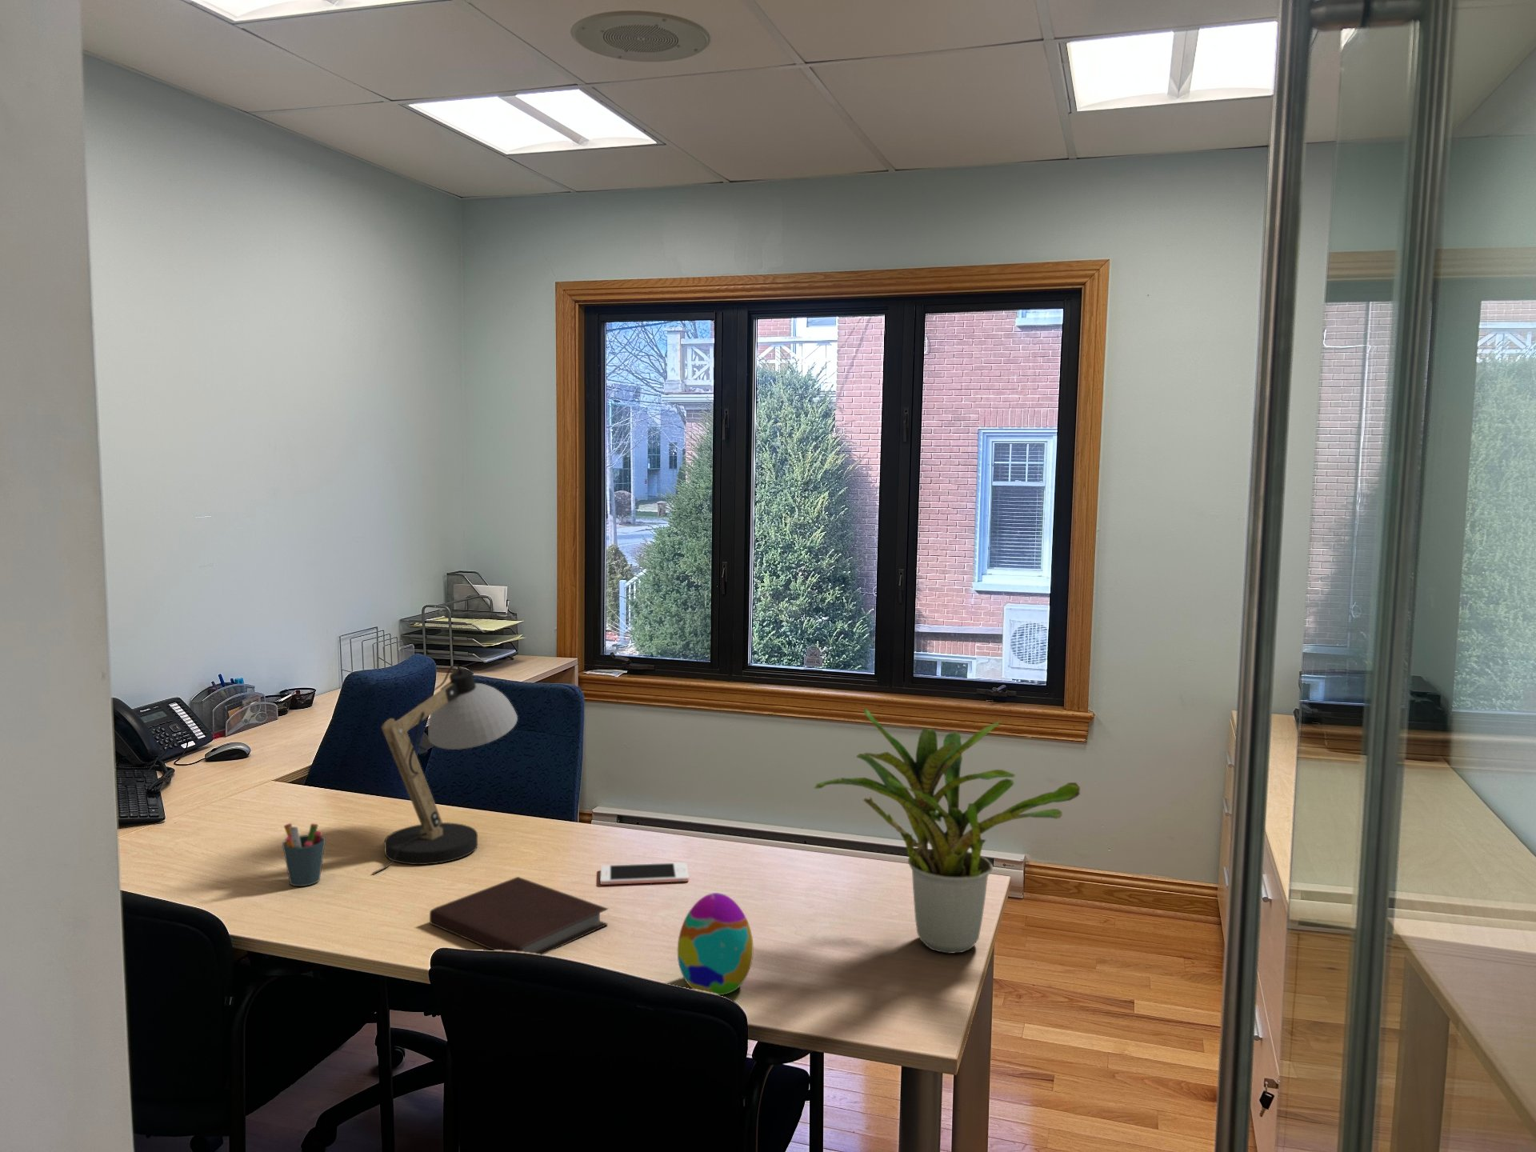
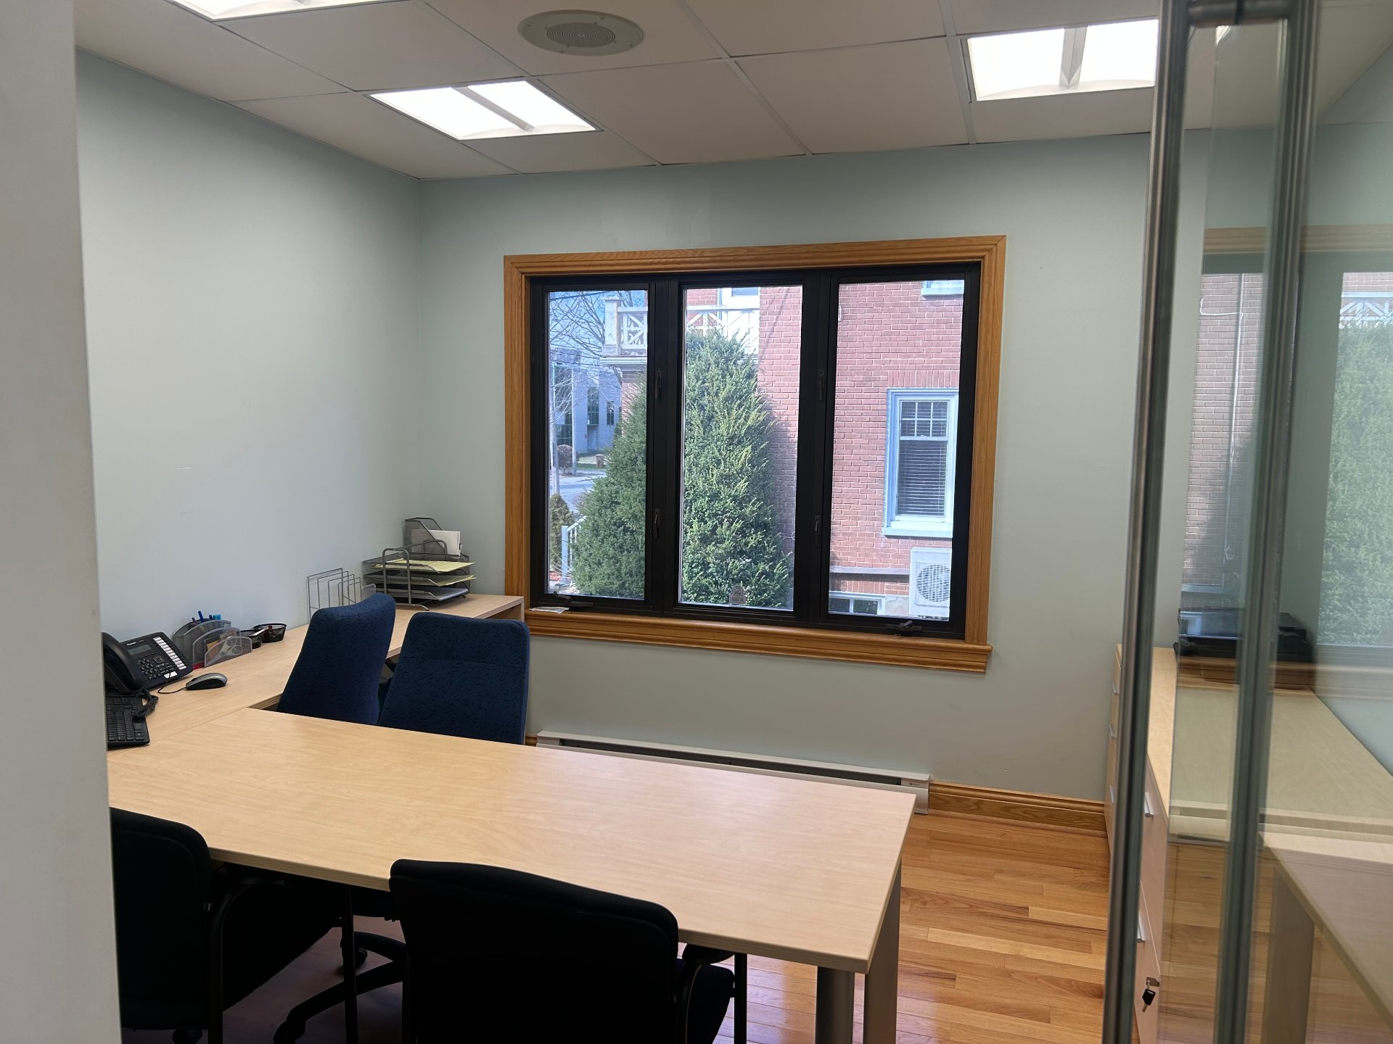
- decorative egg (715, 939)
- desk lamp (443, 748)
- notebook (519, 917)
- potted plant (937, 828)
- pen holder (304, 851)
- cell phone (643, 872)
